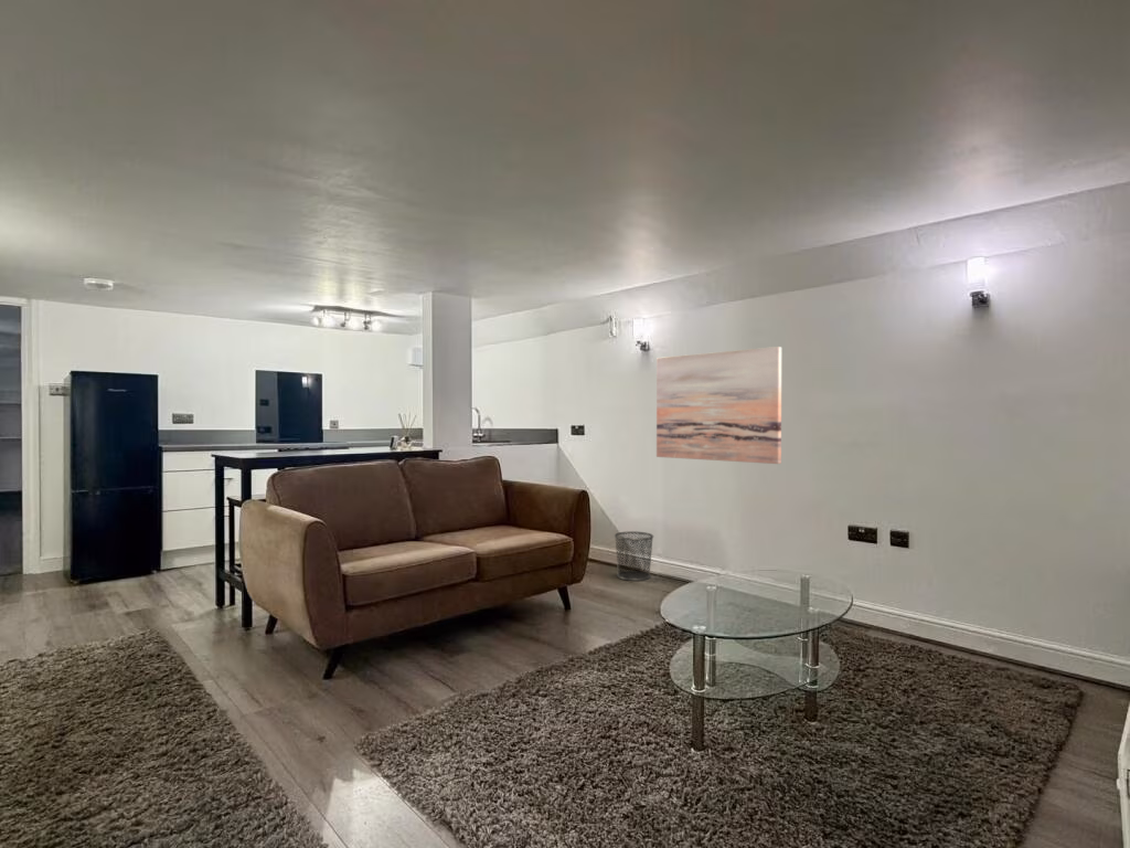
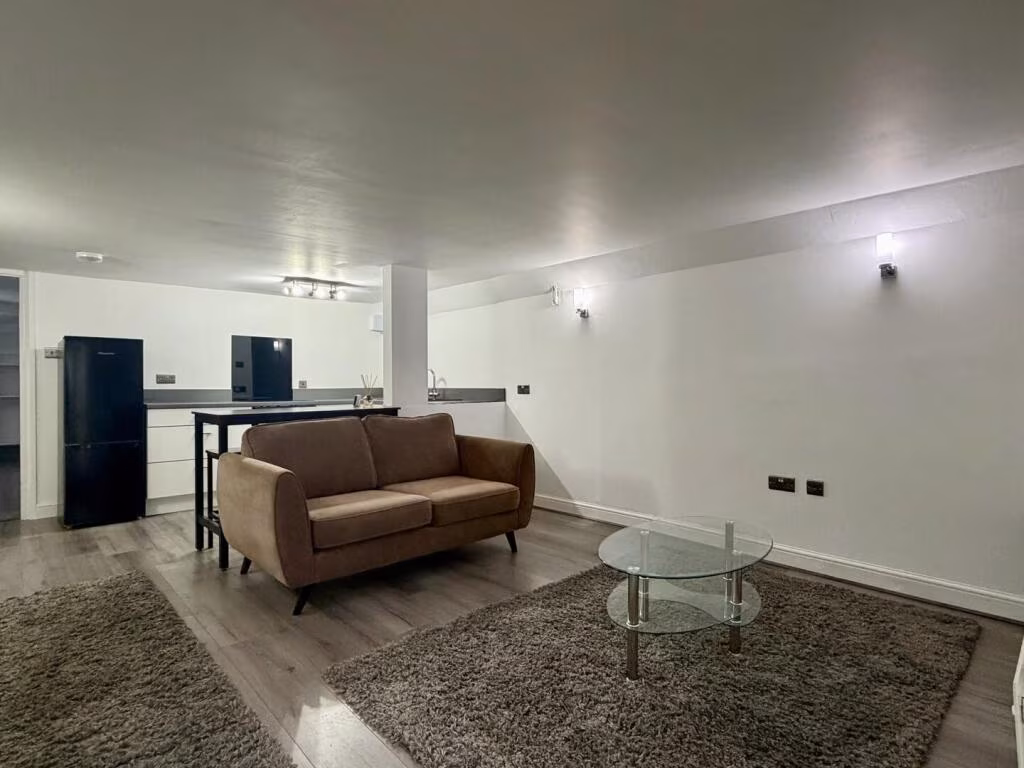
- wall art (713, 406)
- waste bin (633, 555)
